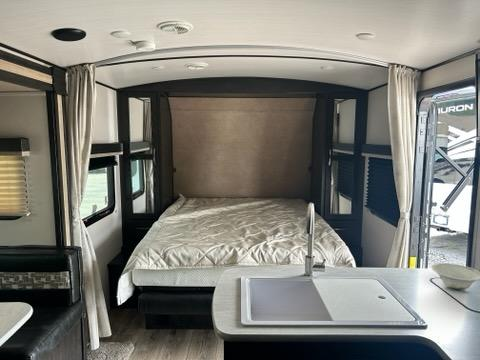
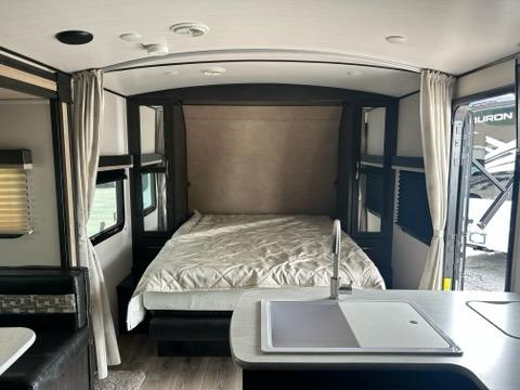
- bowl (456, 279)
